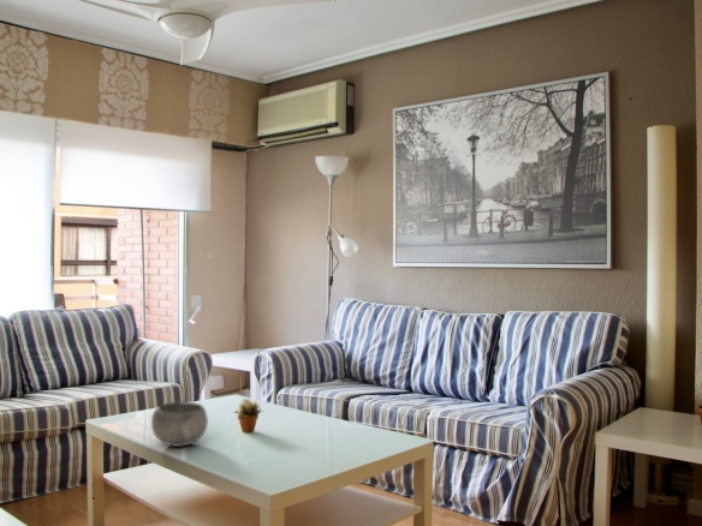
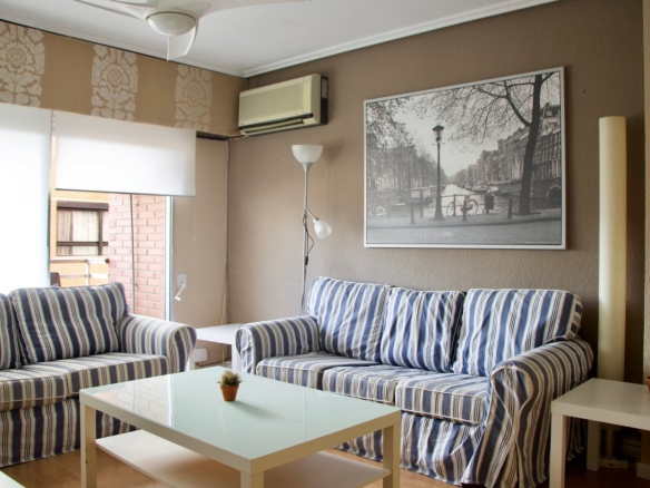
- bowl (179, 425)
